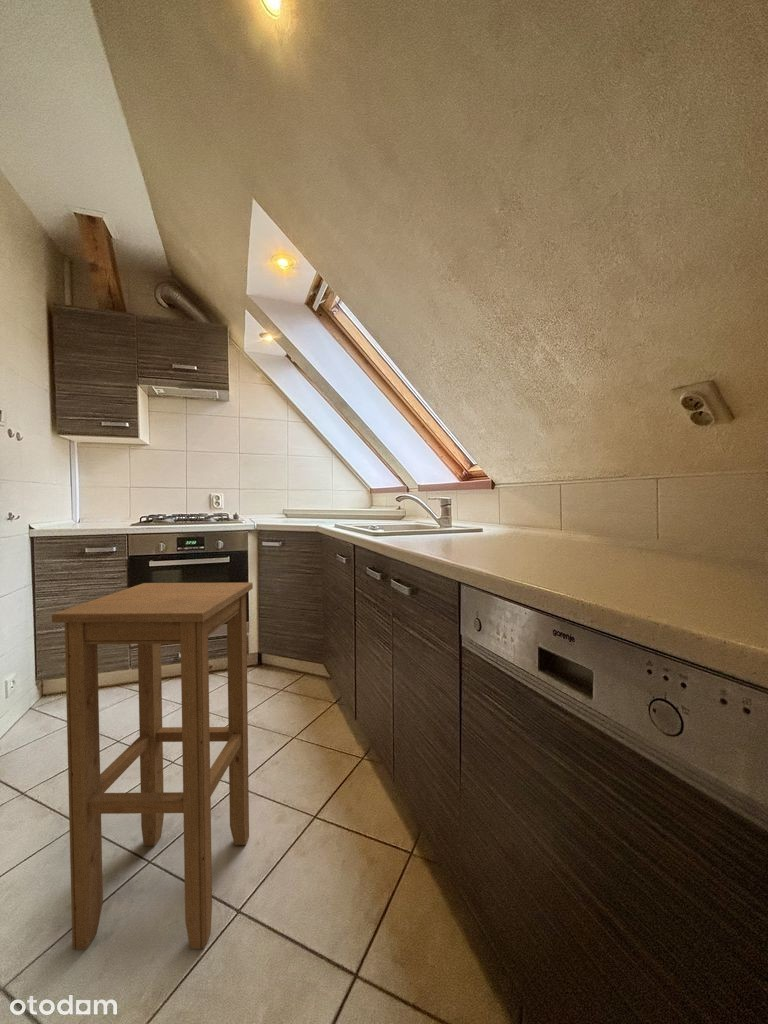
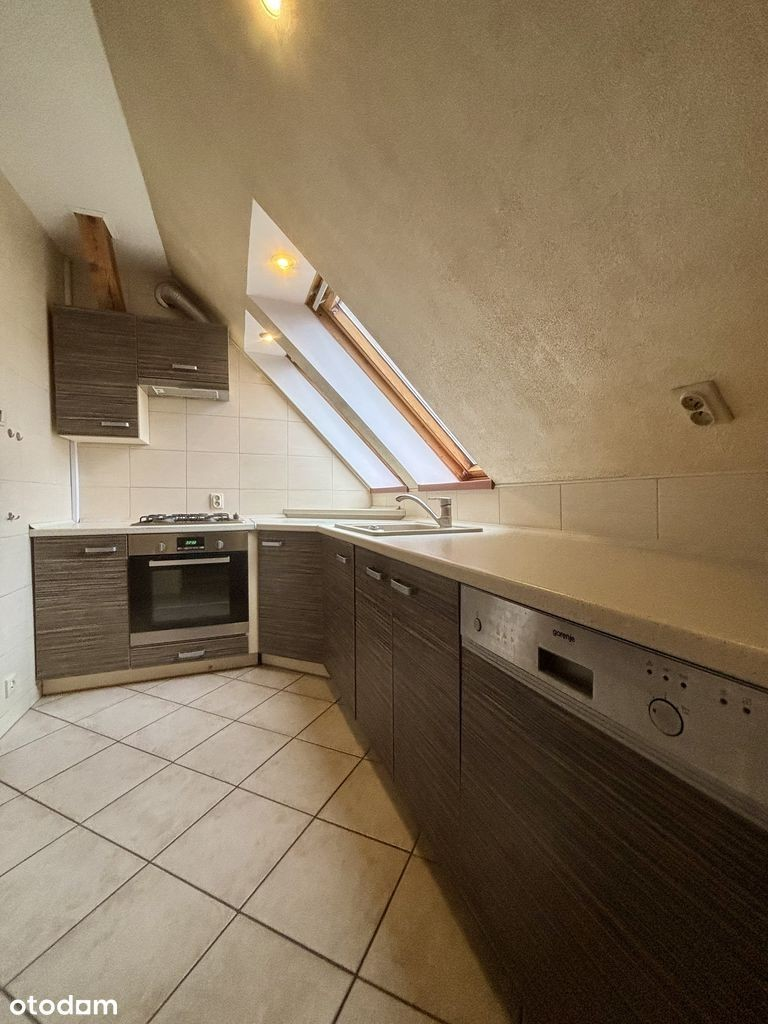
- stool (170, 741)
